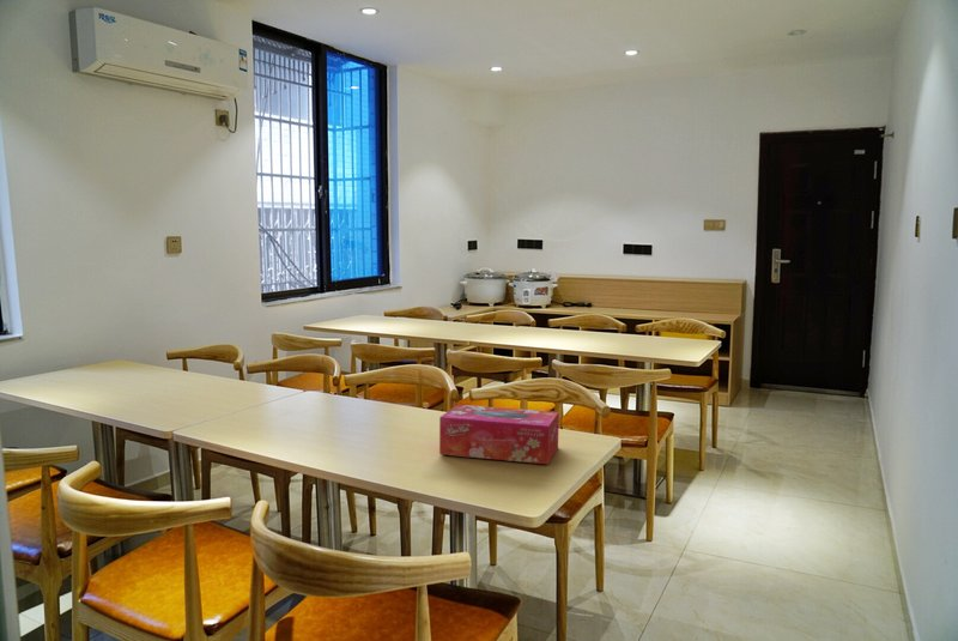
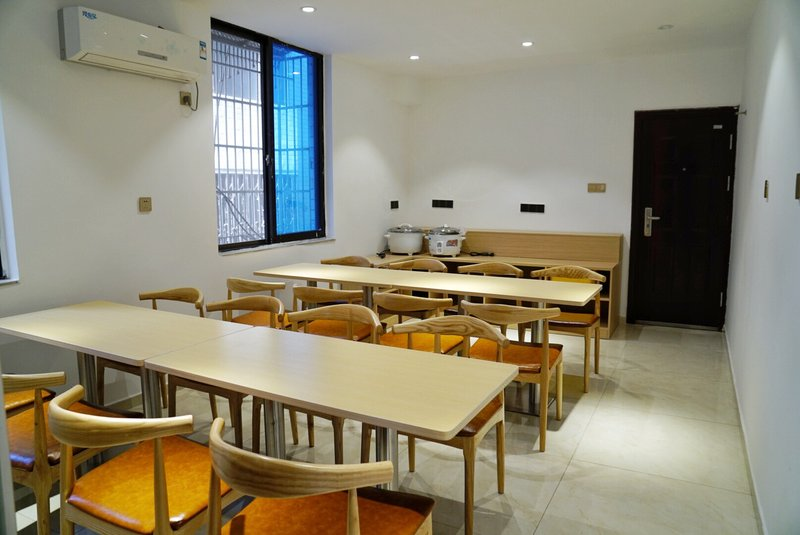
- tissue box (499, 433)
